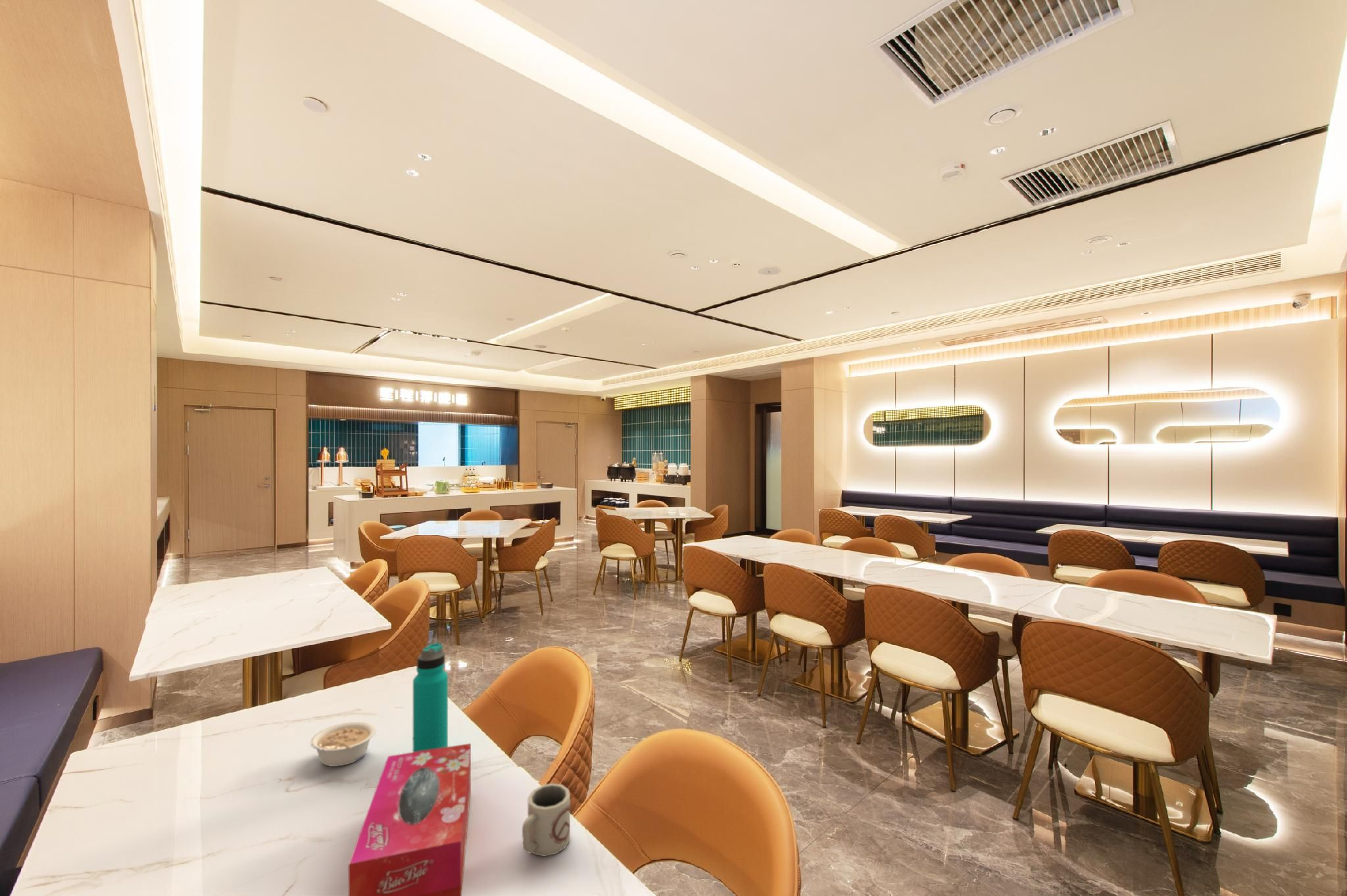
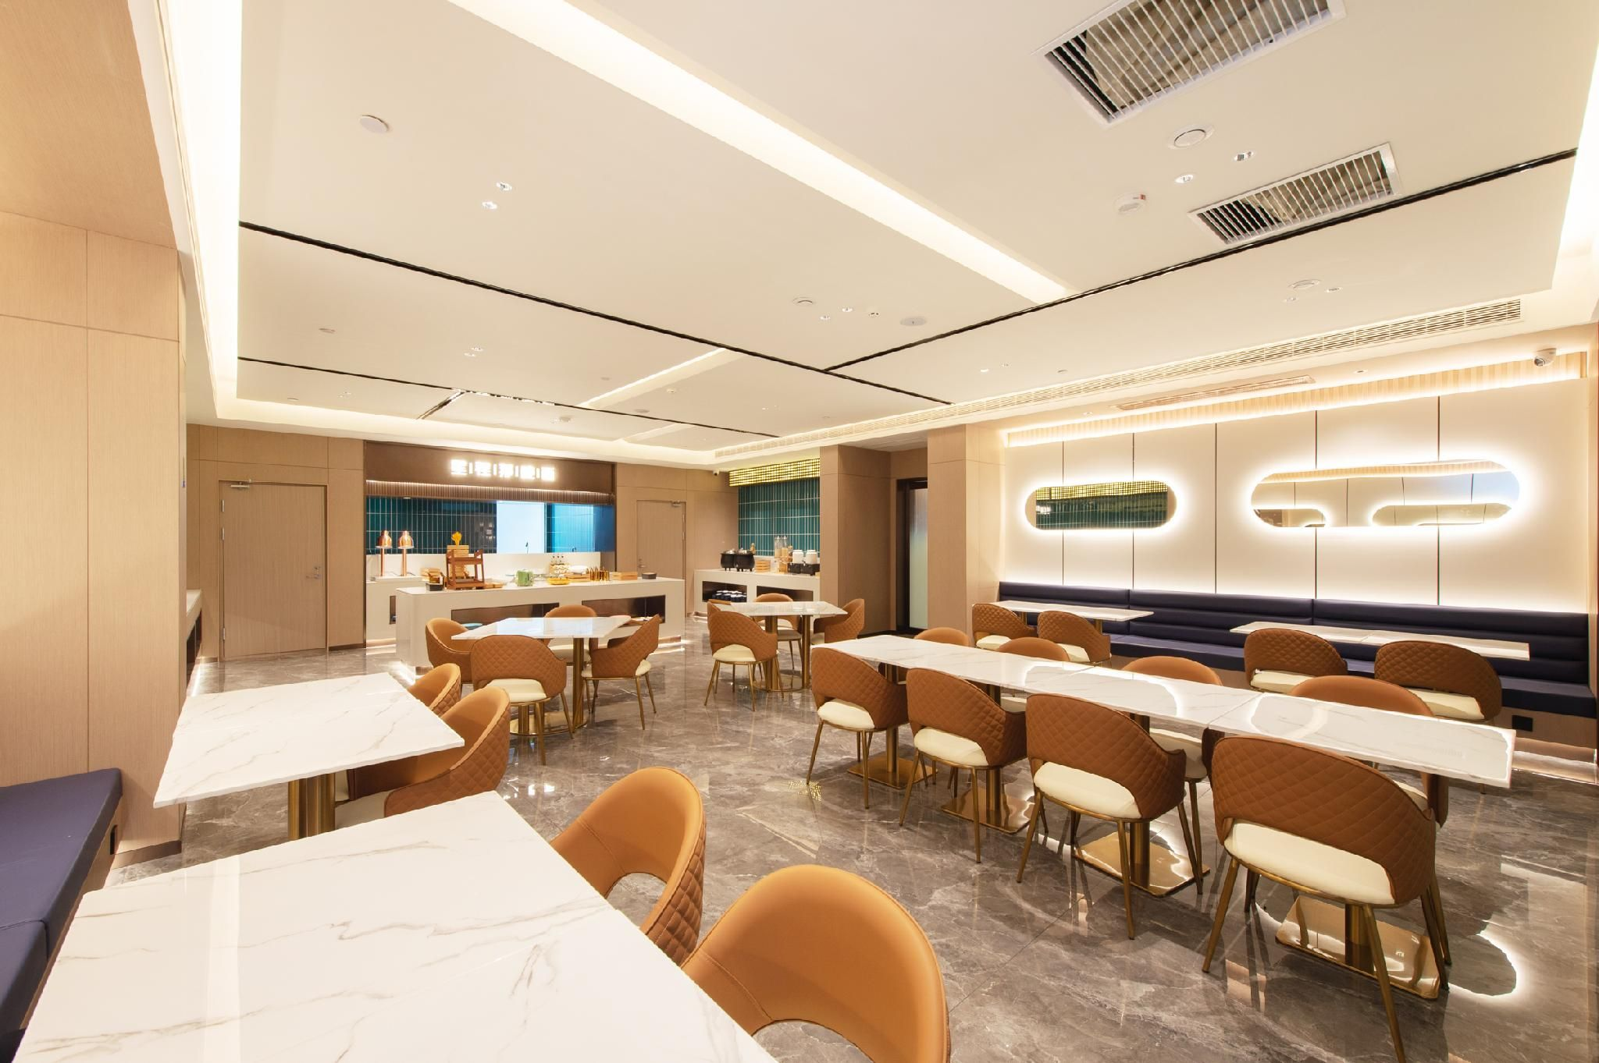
- legume (345, 743)
- tissue box (420, 822)
- cup (544, 822)
- water bottle (430, 701)
